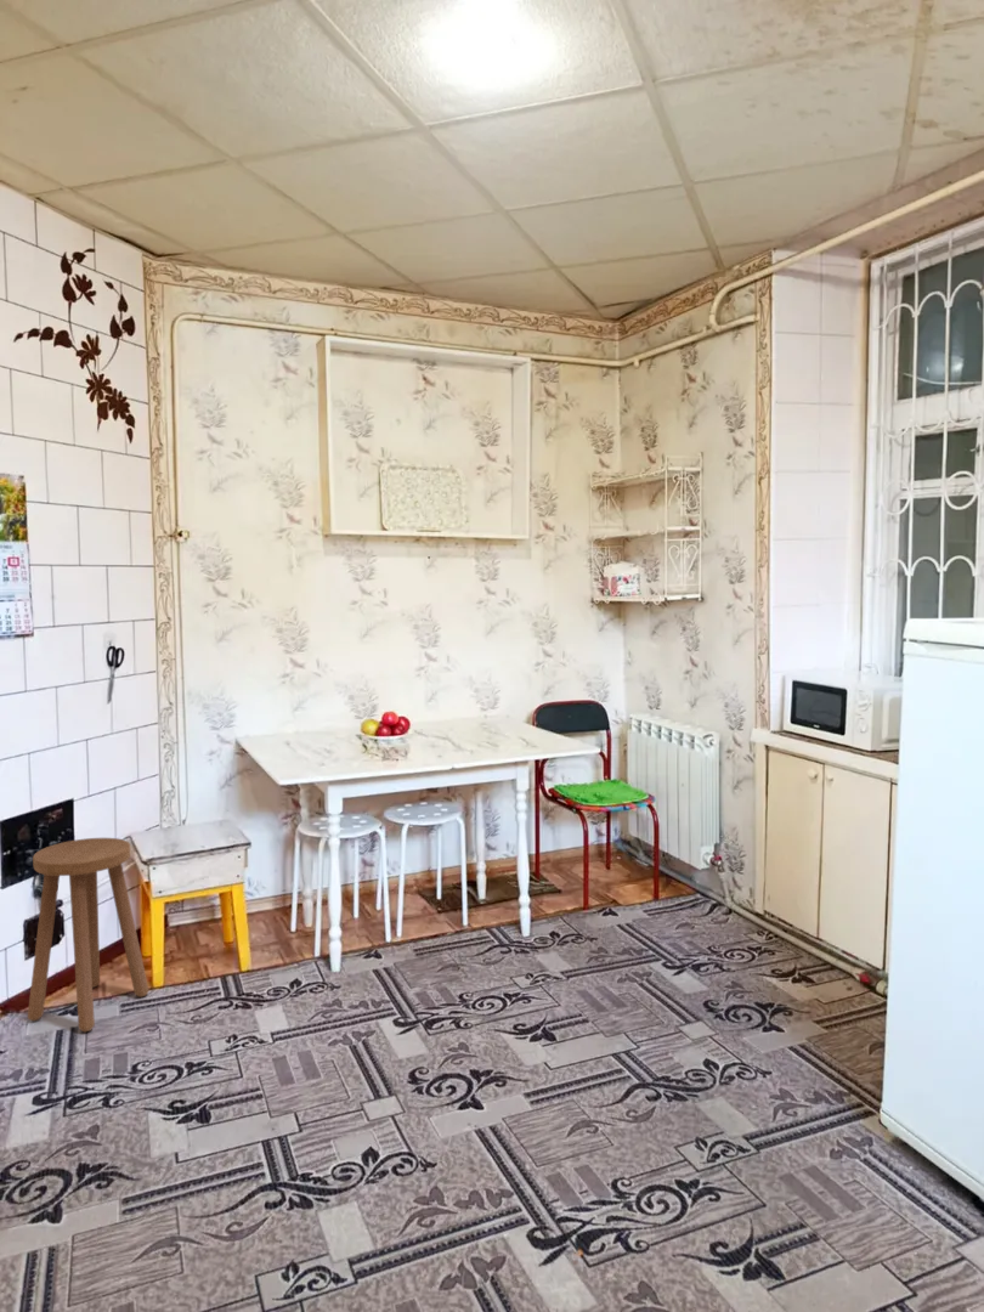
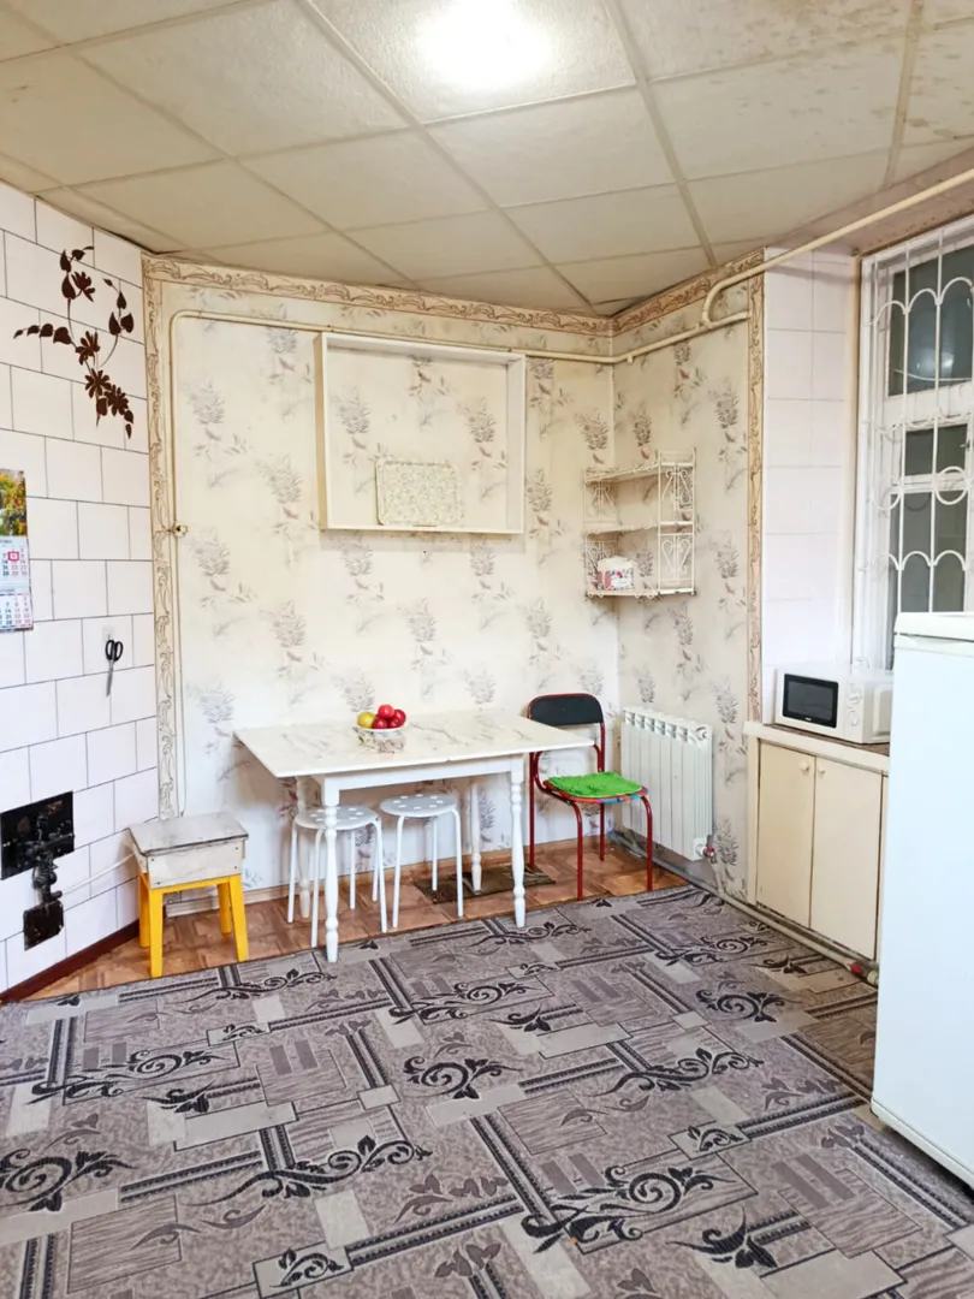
- stool (86, 928)
